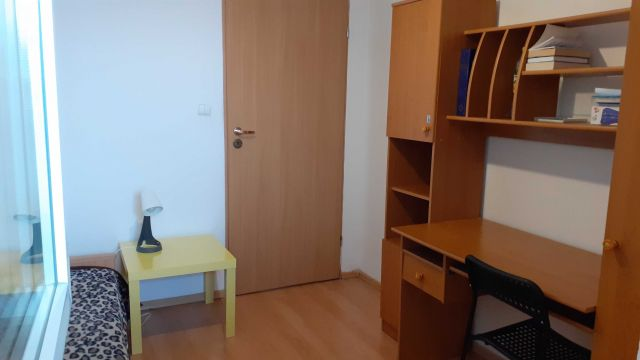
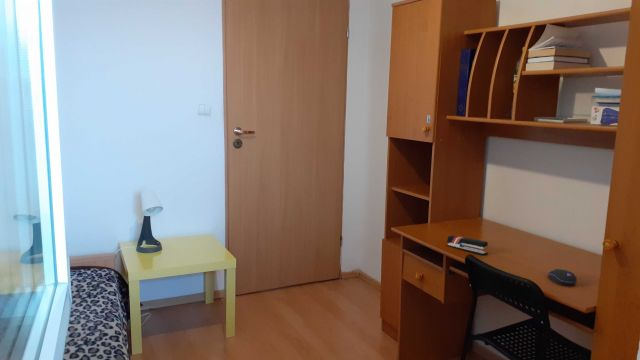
+ stapler (466, 243)
+ computer mouse (562, 275)
